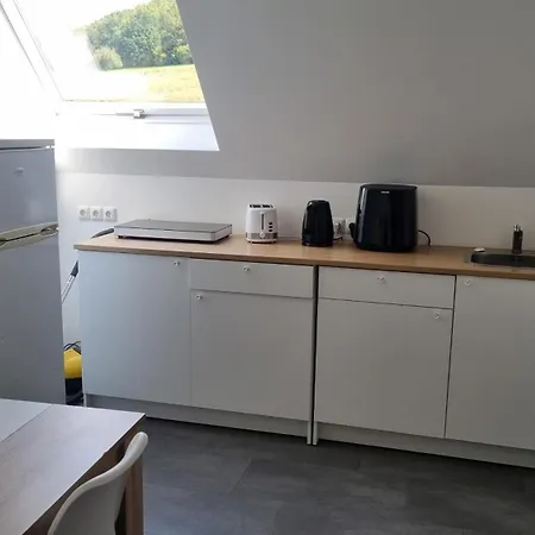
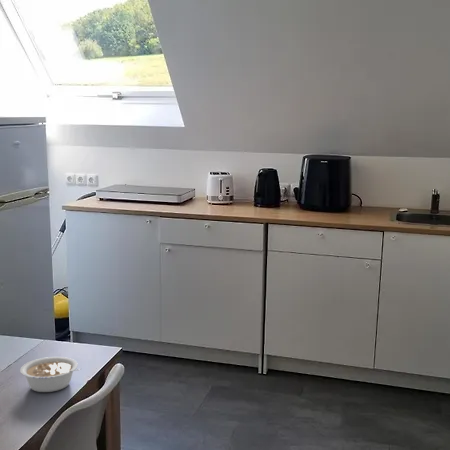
+ legume (51, 373)
